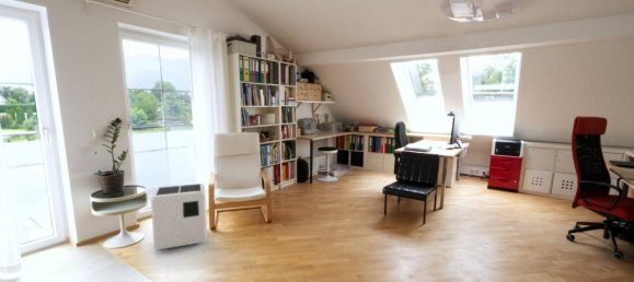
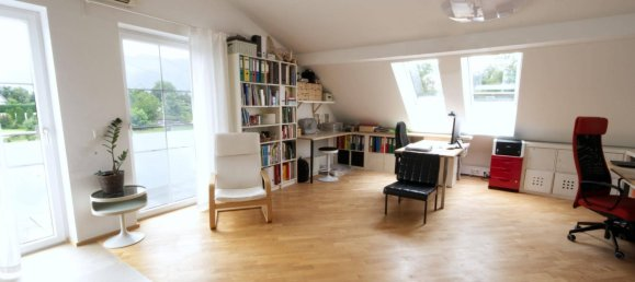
- air purifier (181, 215)
